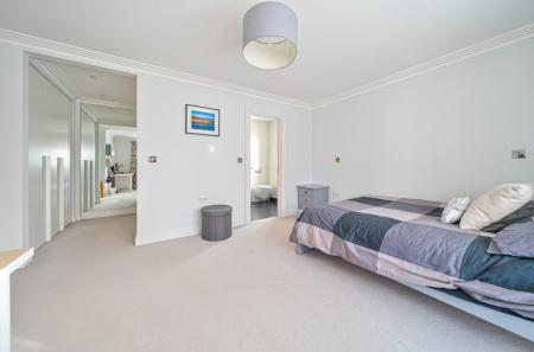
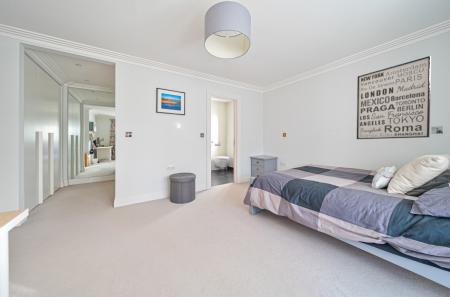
+ wall art (389, 103)
